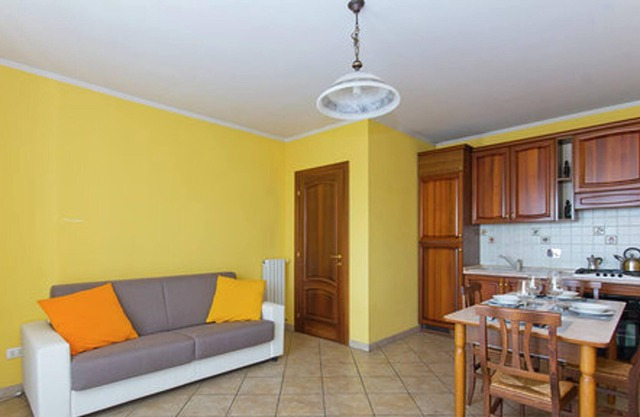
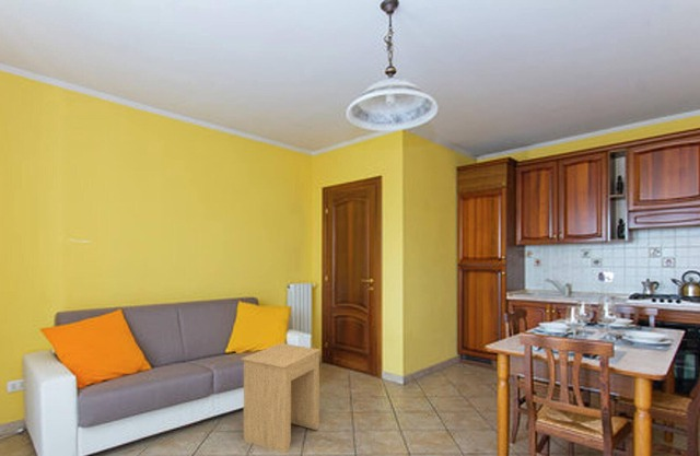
+ side table (281, 394)
